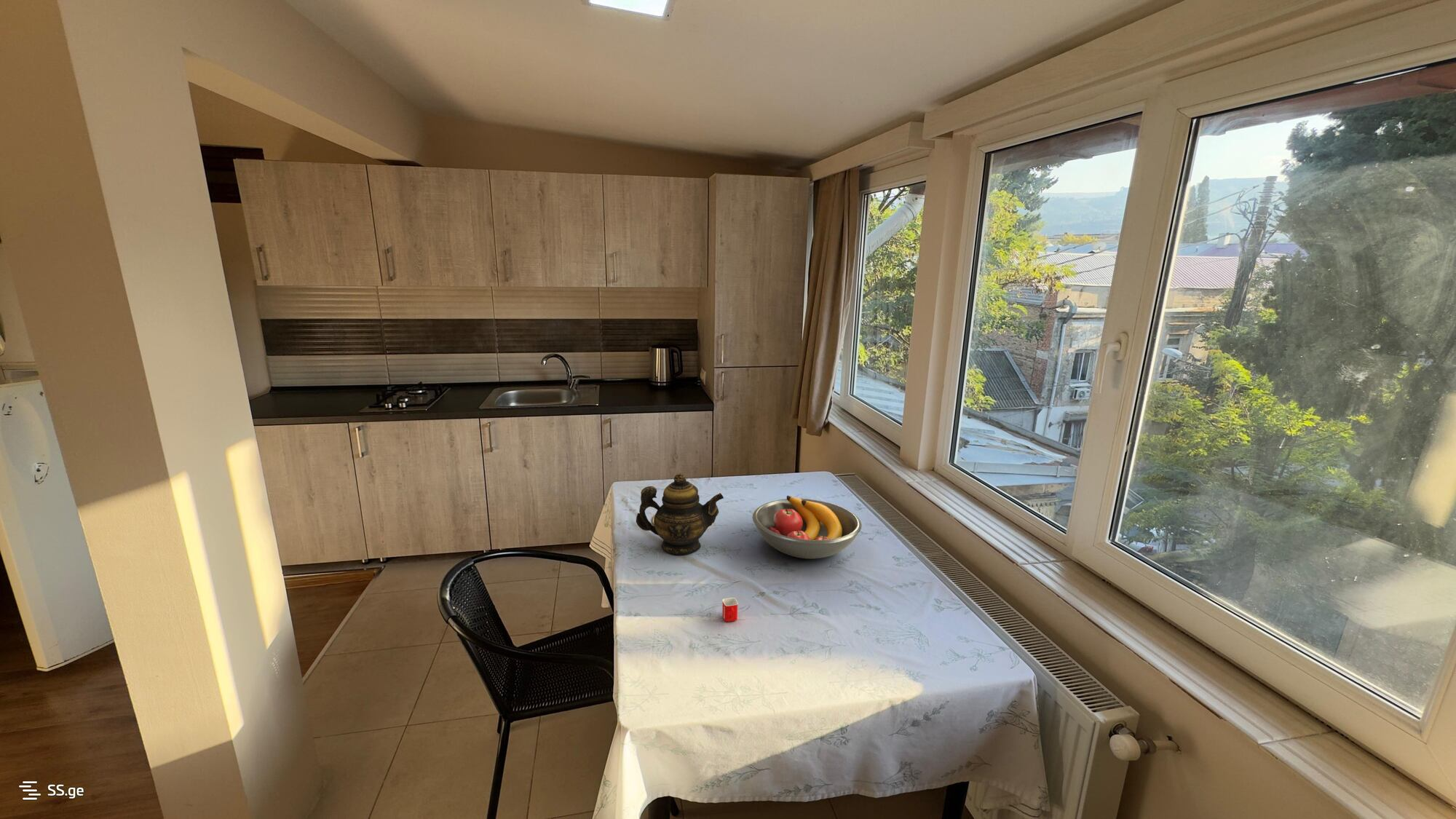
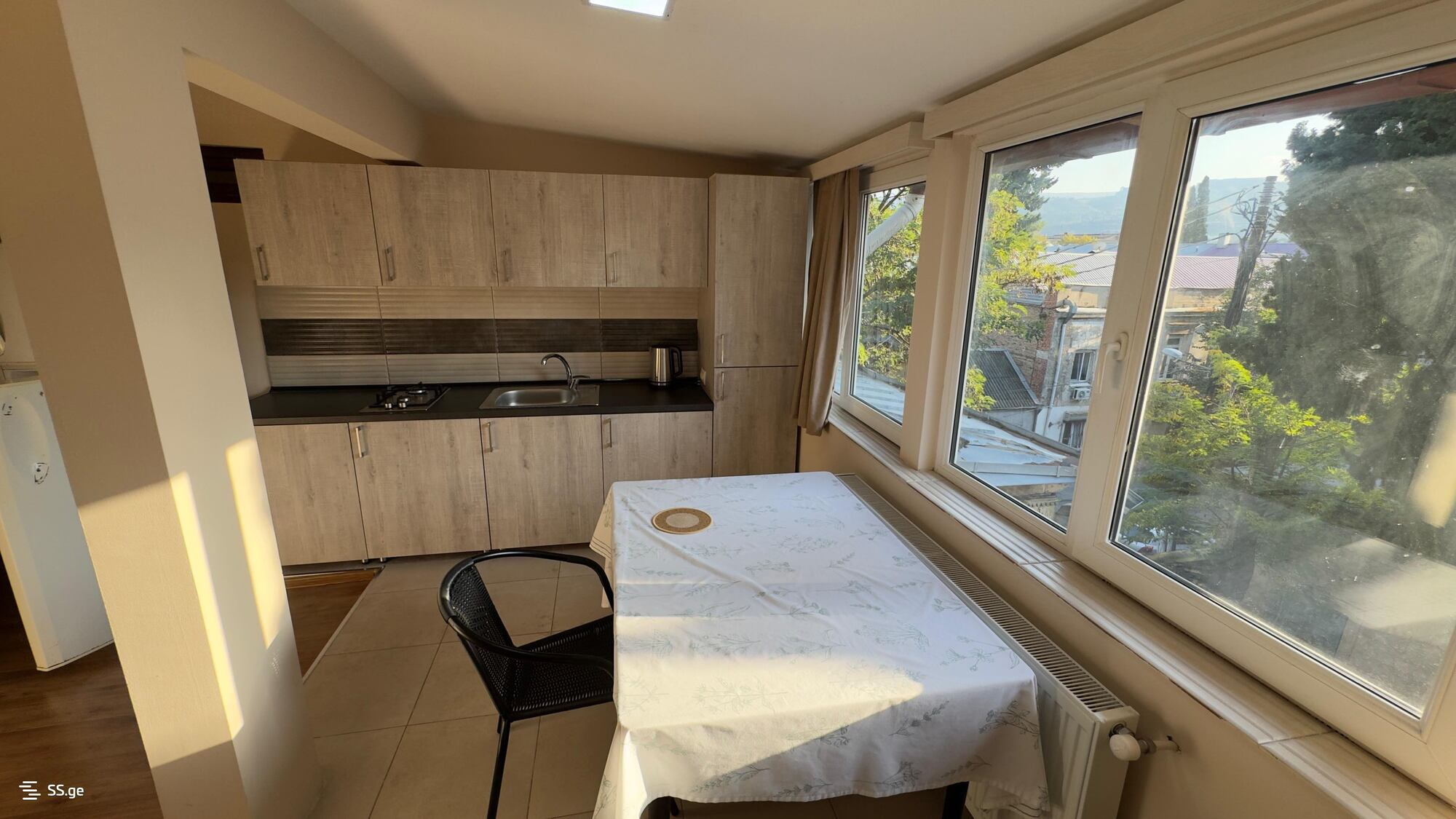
- fruit bowl (805, 529)
- teapot (679, 510)
- mug (723, 605)
